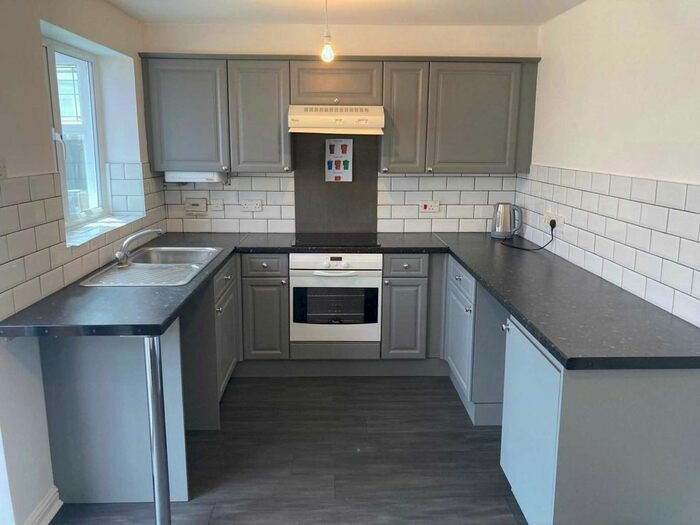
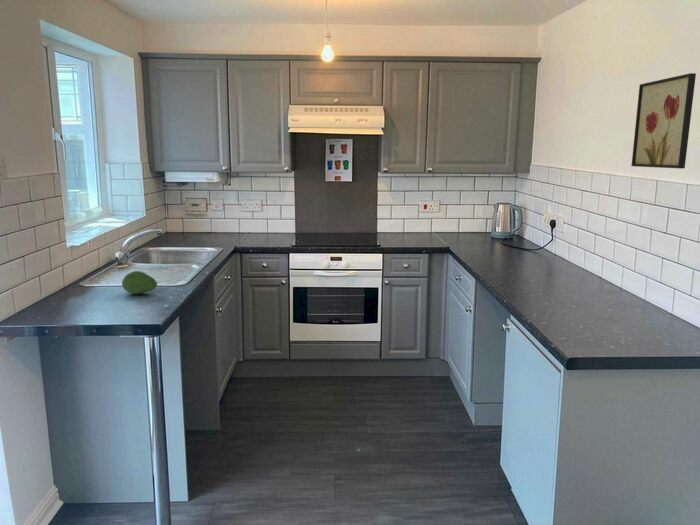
+ fruit (139, 282)
+ wall art (662, 123)
